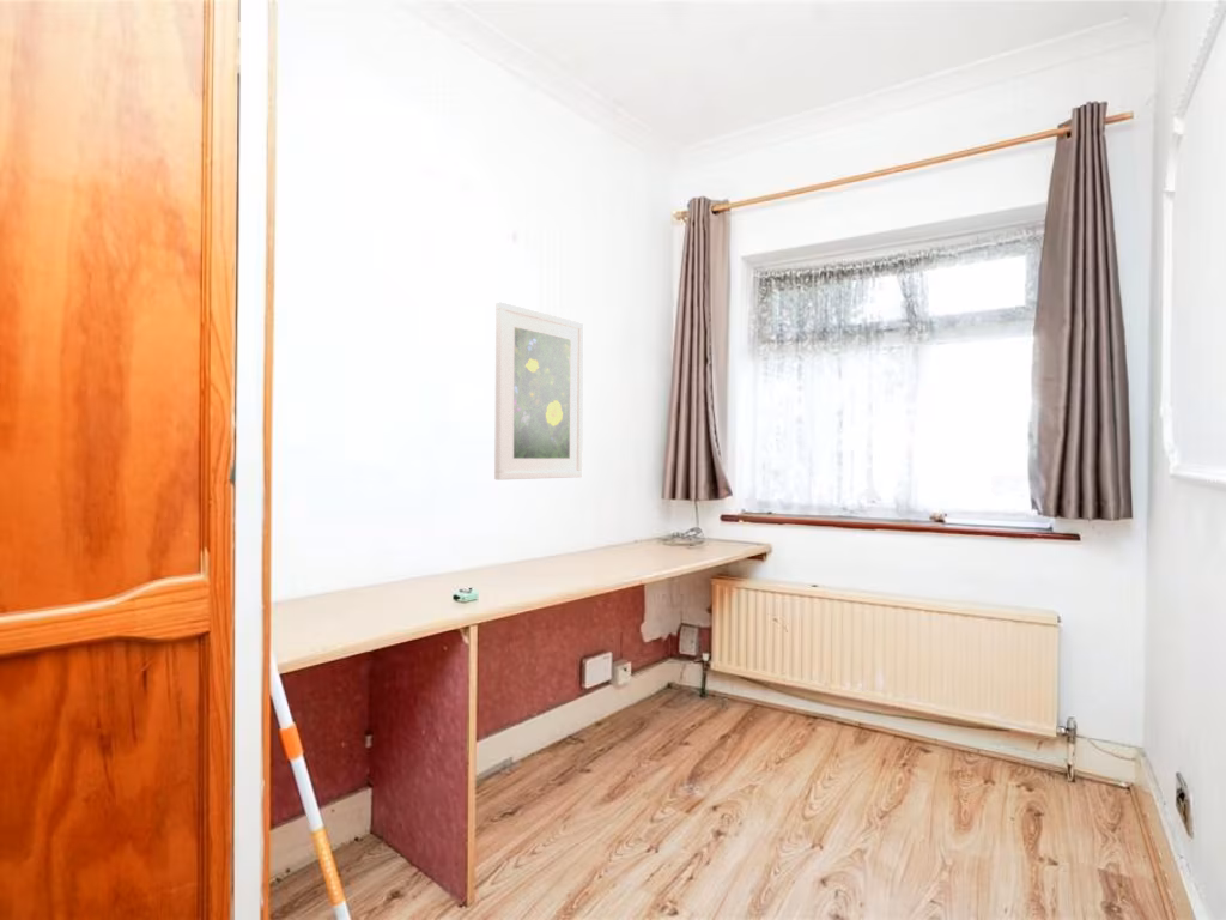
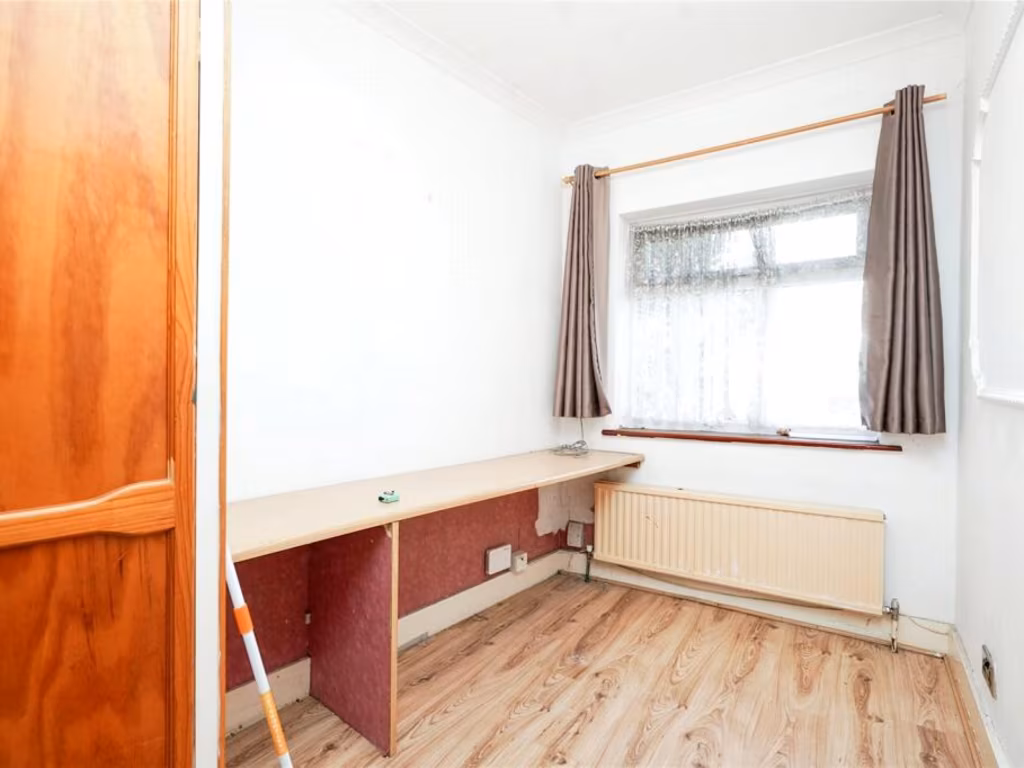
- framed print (541, 395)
